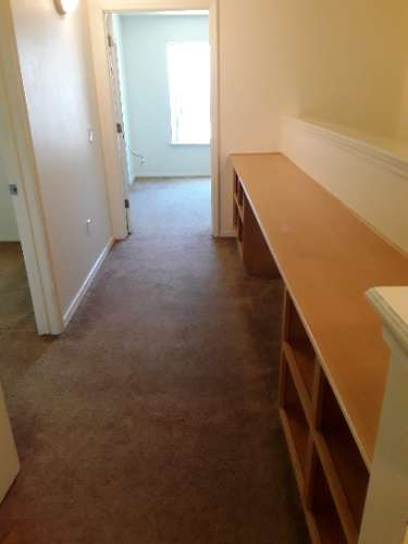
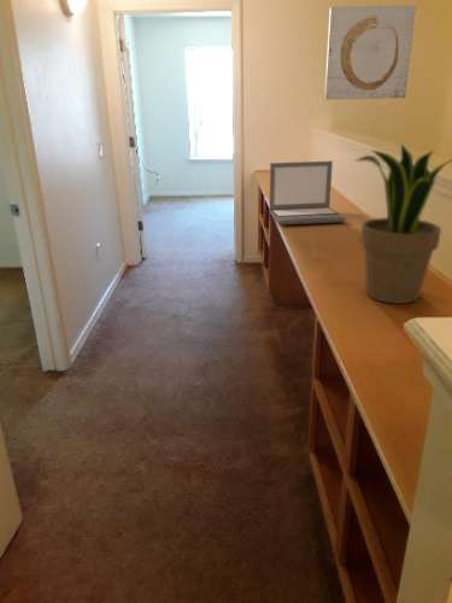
+ potted plant (399, 224)
+ laptop (306, 192)
+ wall art (368, 53)
